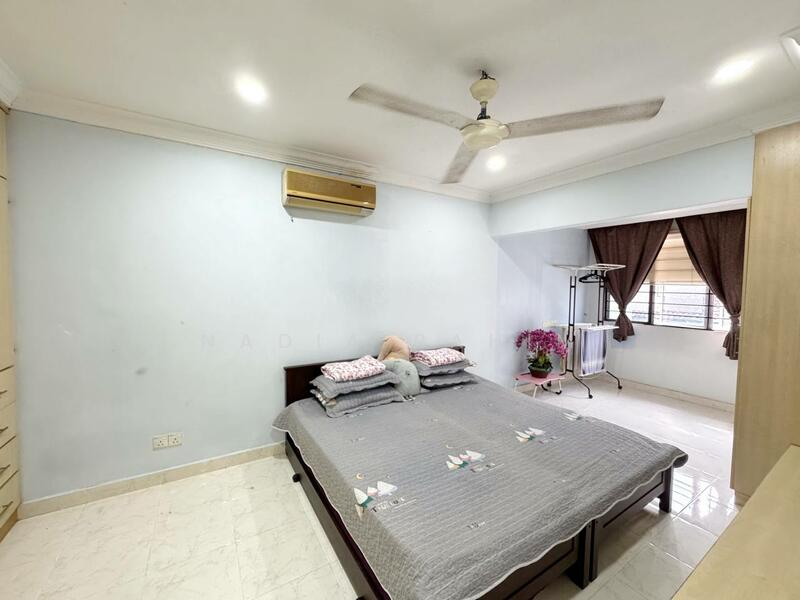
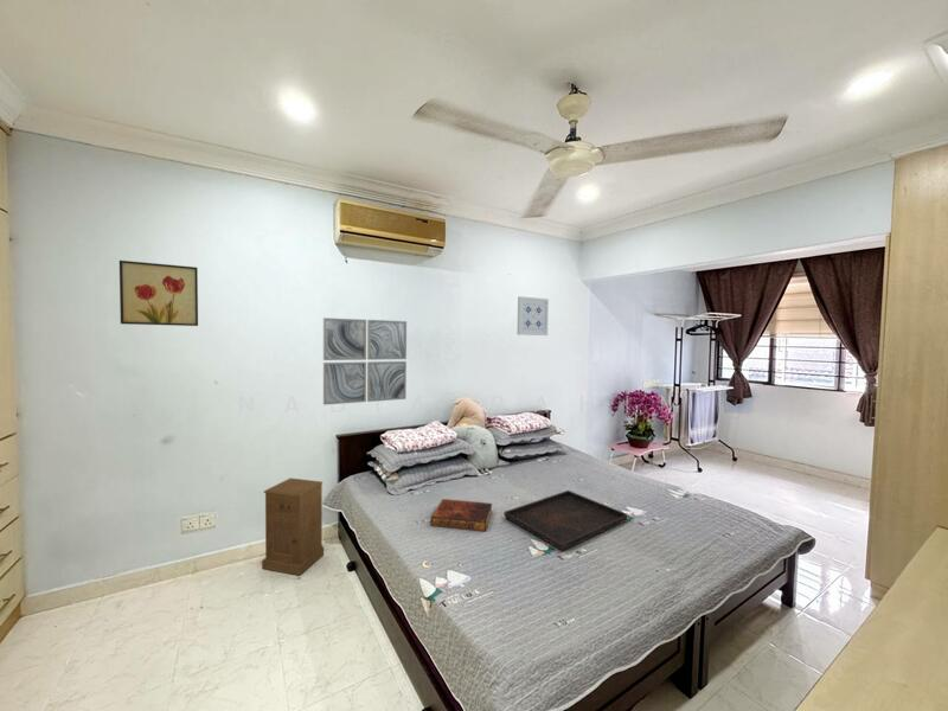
+ nightstand (293, 524)
+ book (462, 513)
+ serving tray (565, 515)
+ wall art (160, 294)
+ wall art (532, 316)
+ wall art (367, 361)
